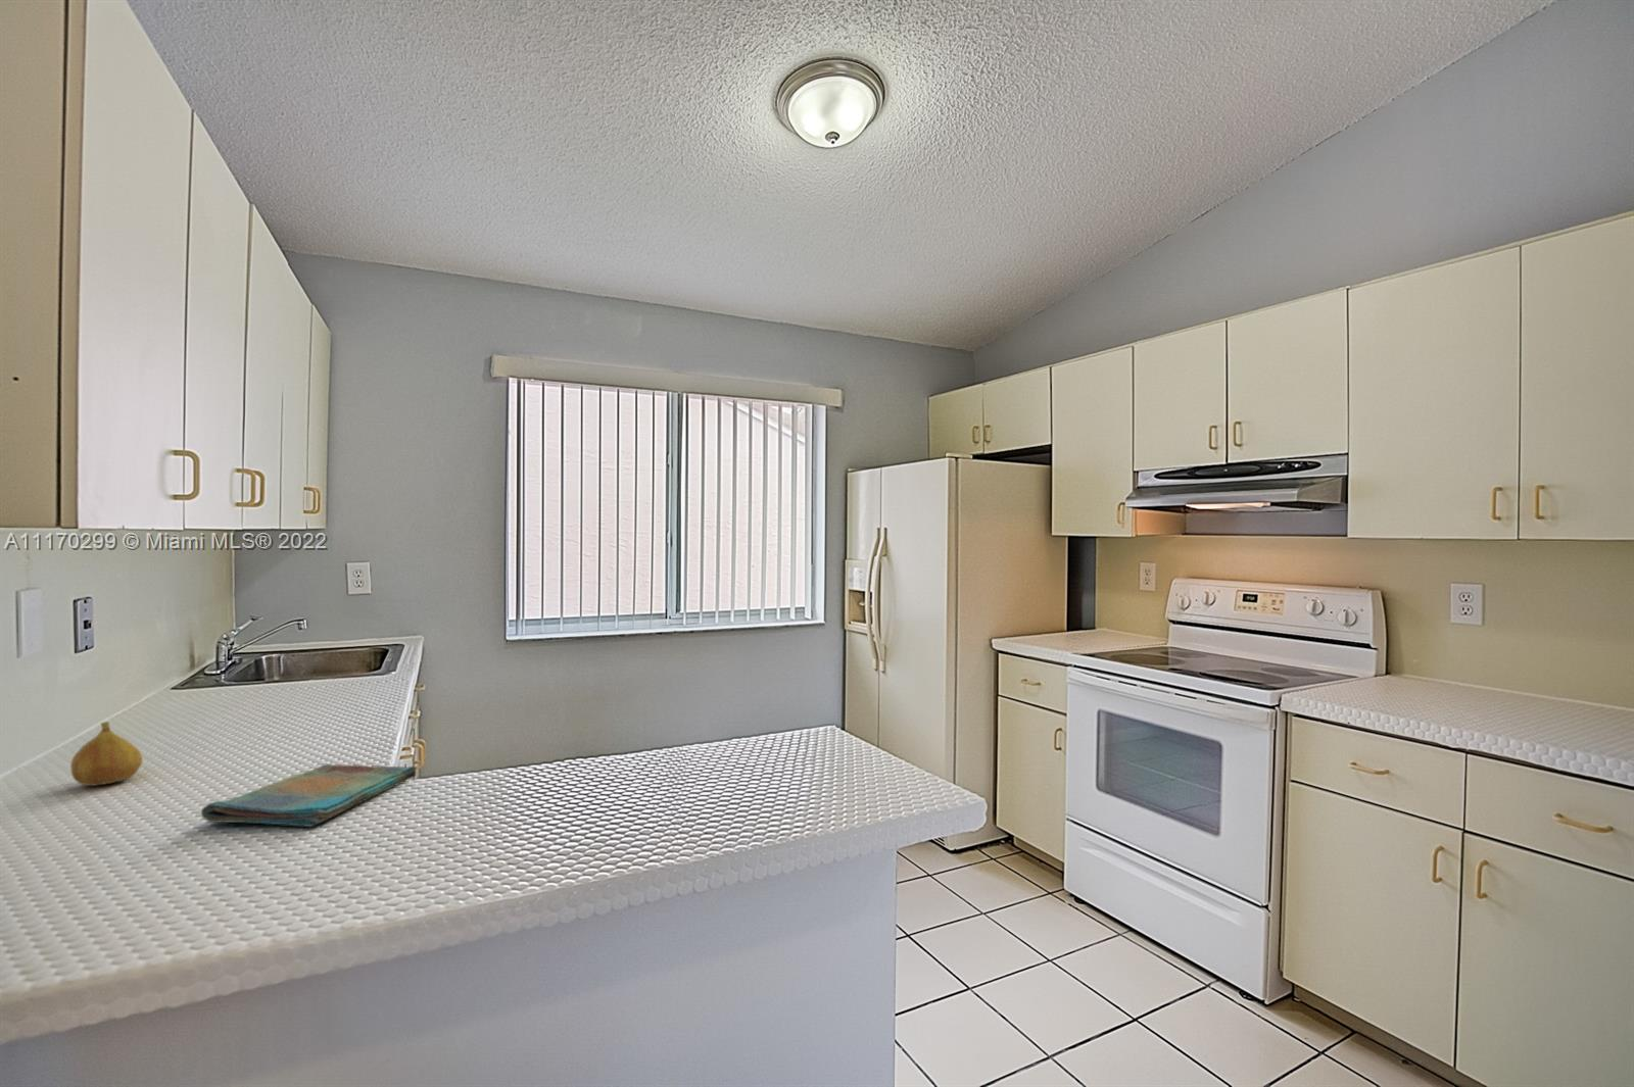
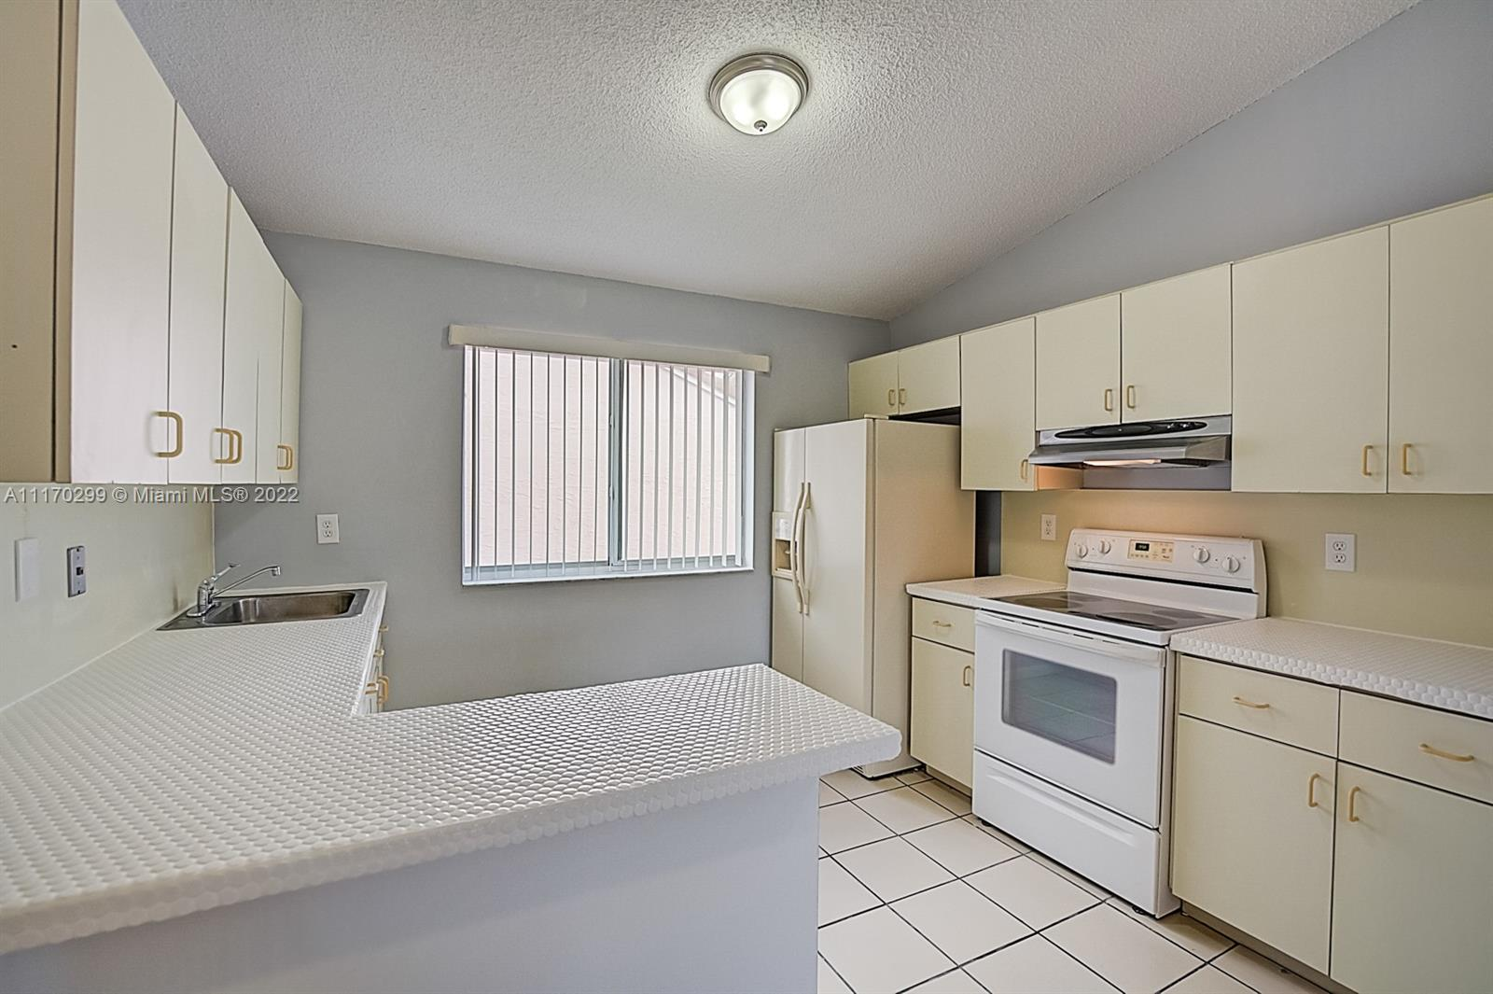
- dish towel (318, 789)
- fruit (106, 751)
